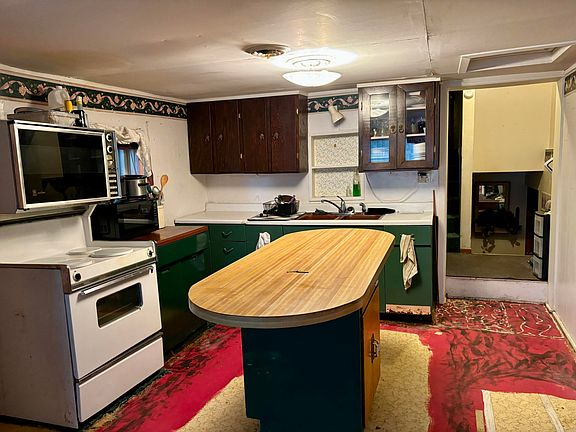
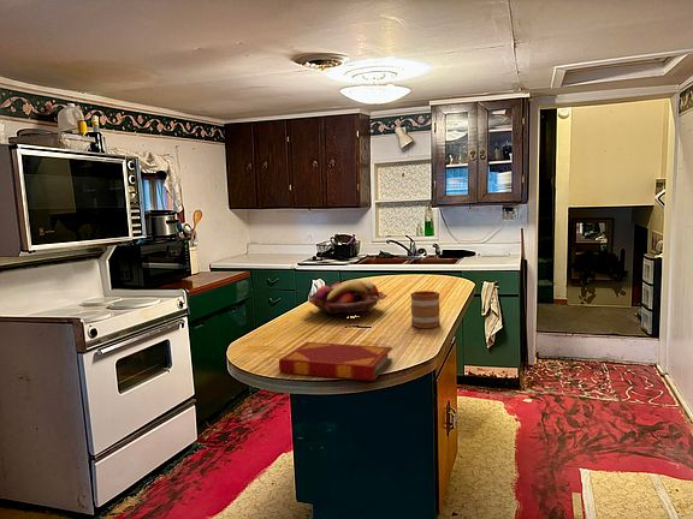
+ hardback book (337, 359)
+ fruit basket (346, 296)
+ mug (426, 308)
